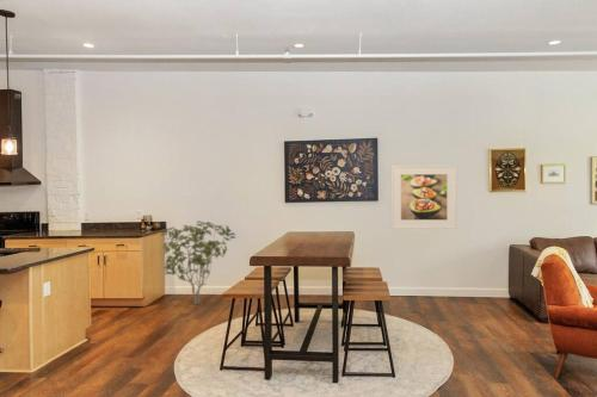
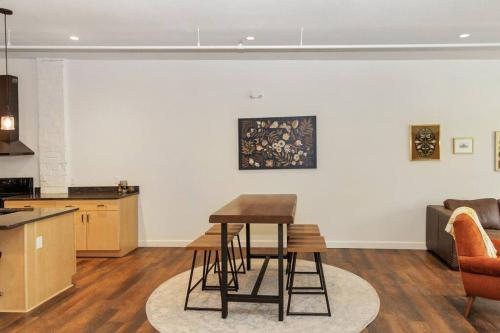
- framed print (423, 197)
- shrub (197, 262)
